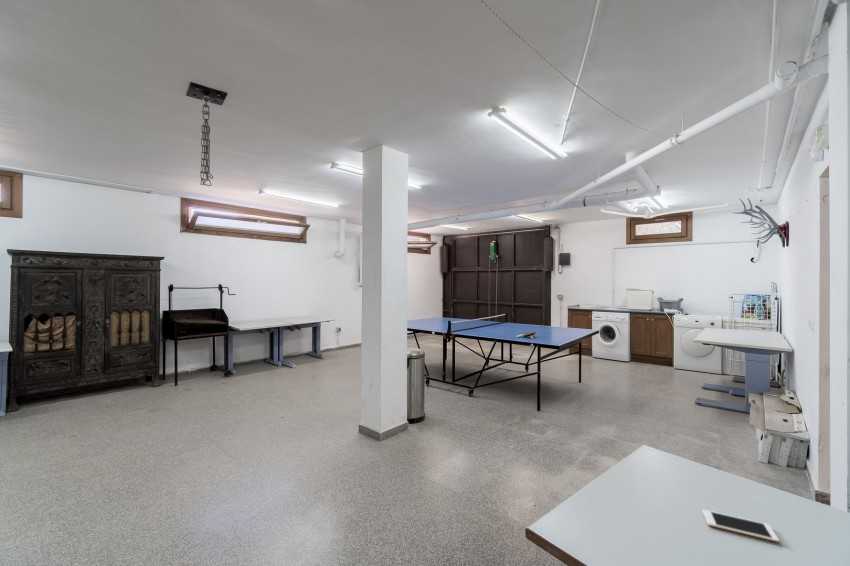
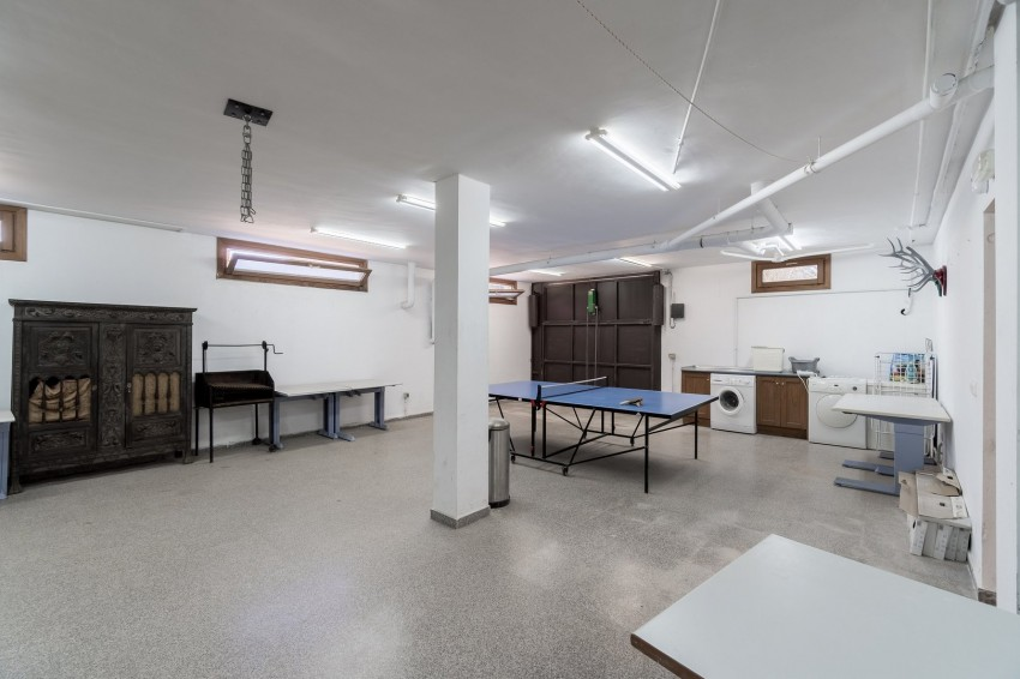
- cell phone (738, 524)
